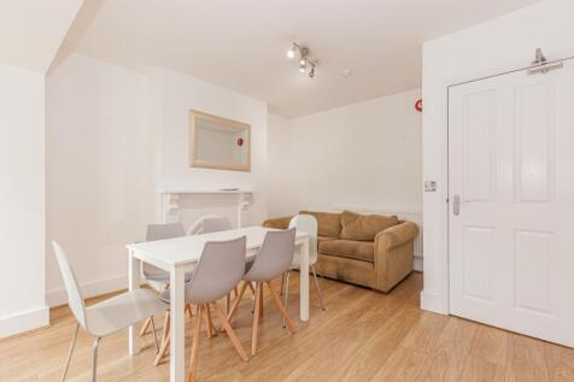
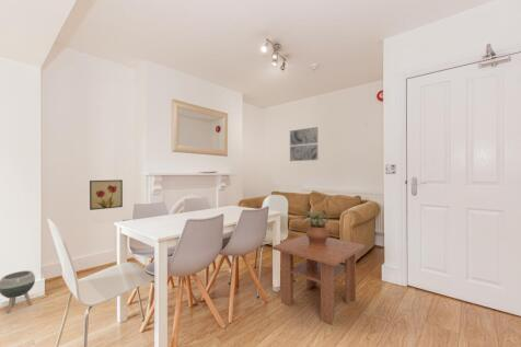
+ wall art (106, 194)
+ coffee table (319, 273)
+ potted plant (314, 224)
+ planter (16, 290)
+ wall art (303, 143)
